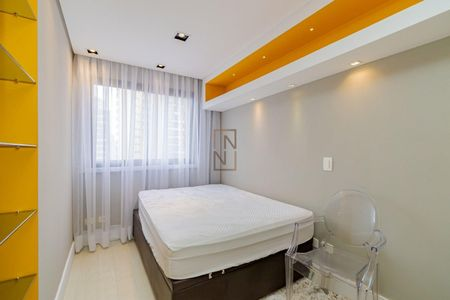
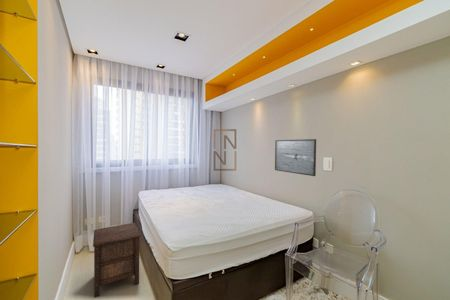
+ nightstand (116, 255)
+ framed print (293, 156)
